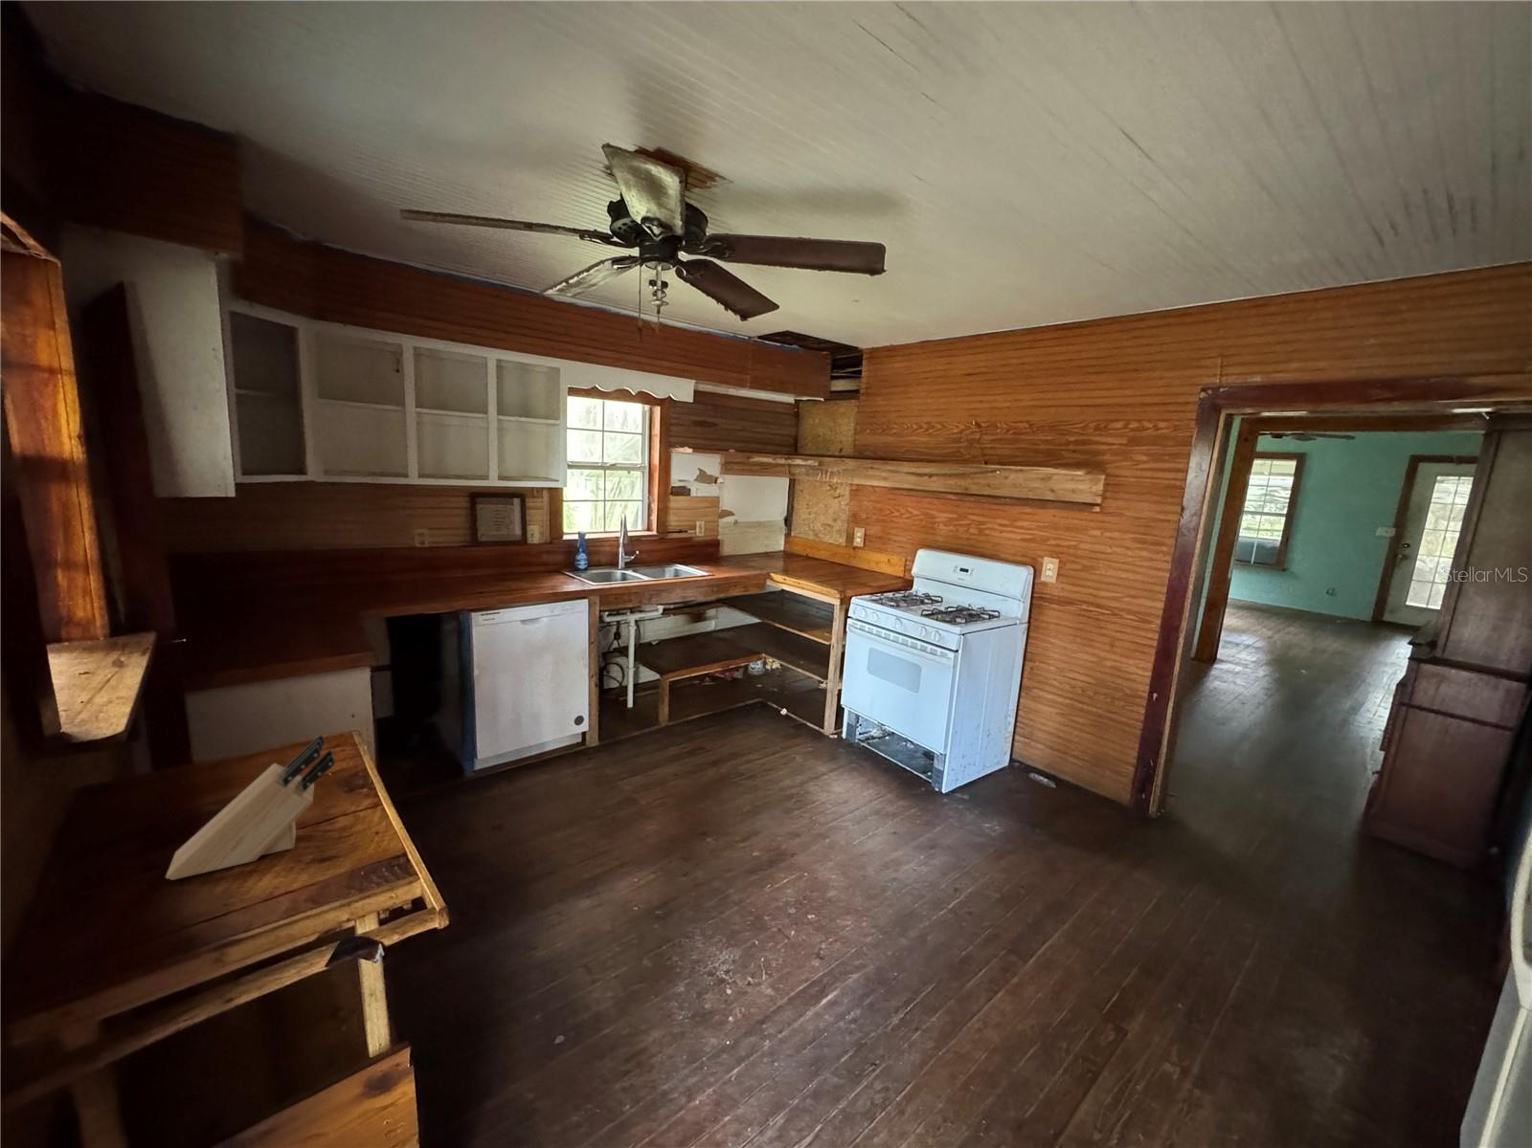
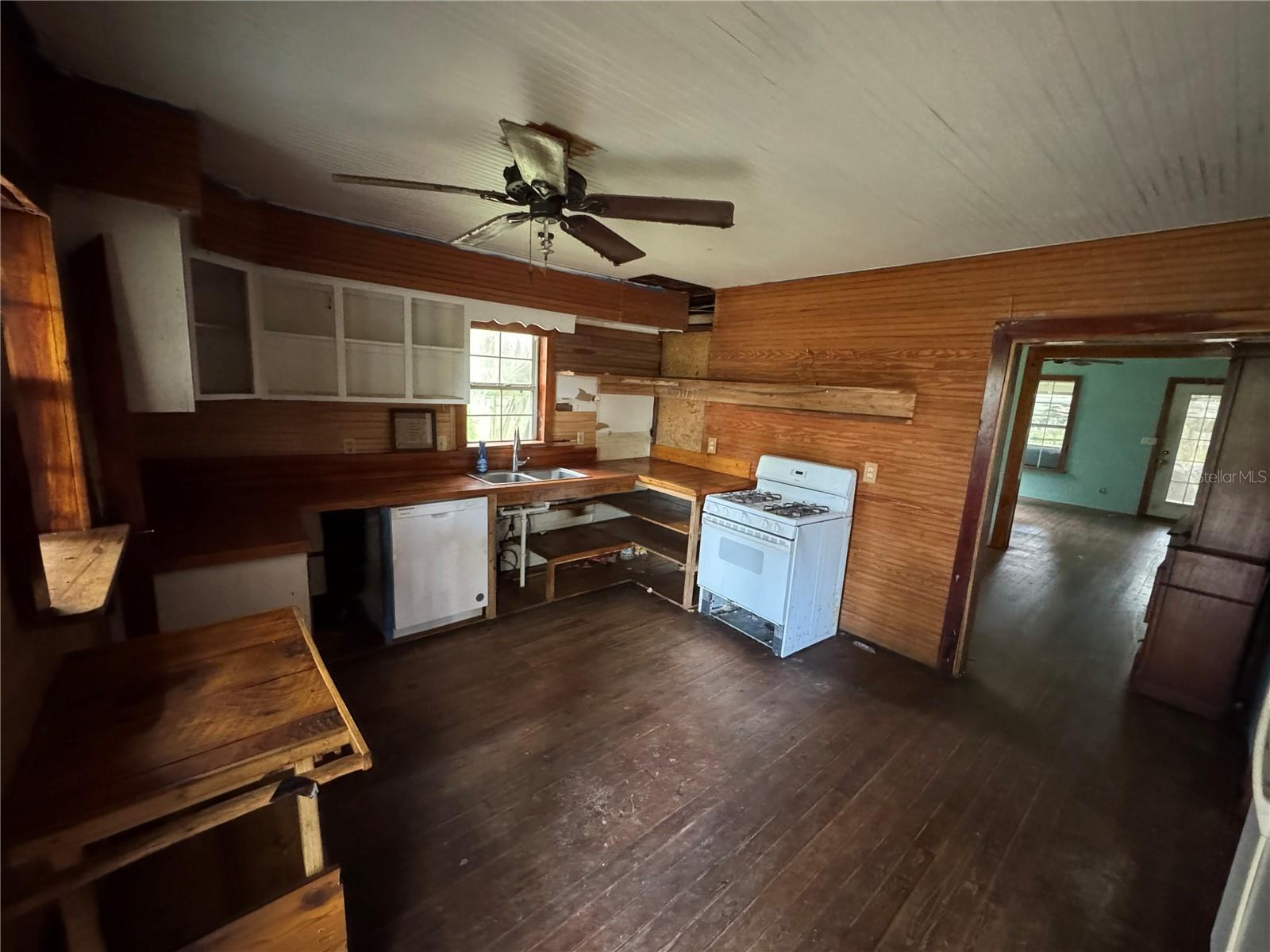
- knife block (256, 800)
